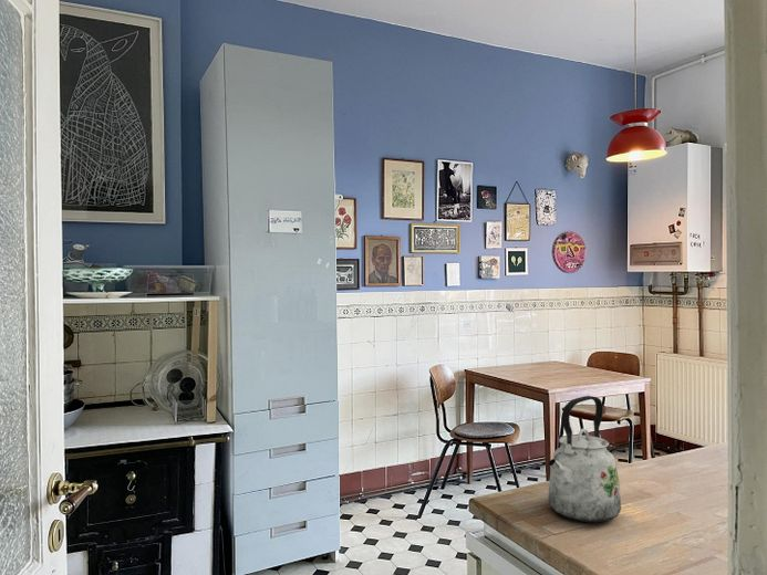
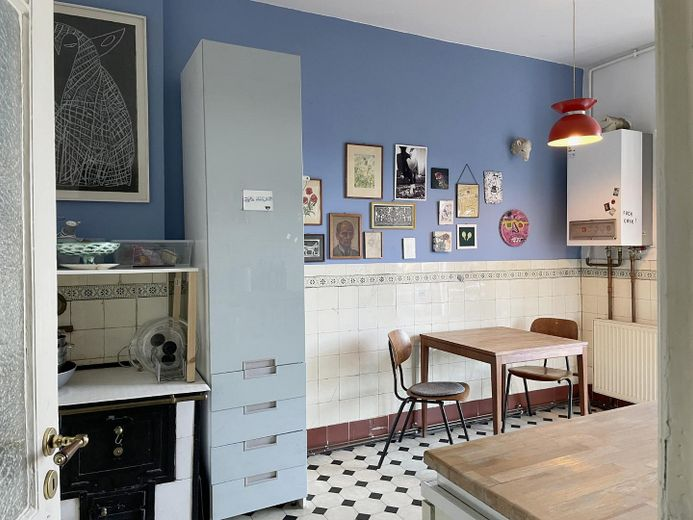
- kettle (576, 458)
